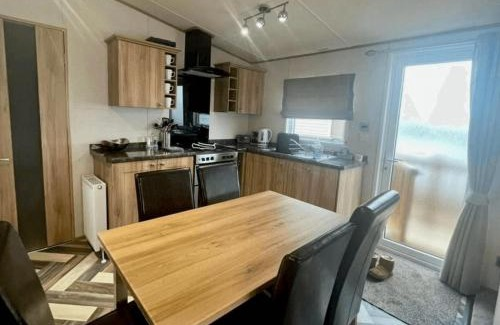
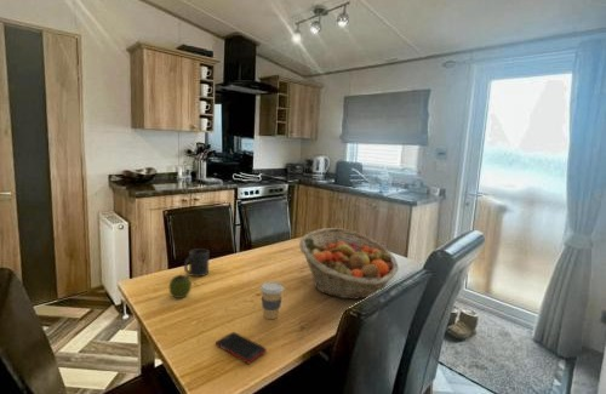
+ cell phone (240, 347)
+ fruit basket (348, 259)
+ mug (195, 263)
+ apple (179, 285)
+ coffee cup (271, 301)
